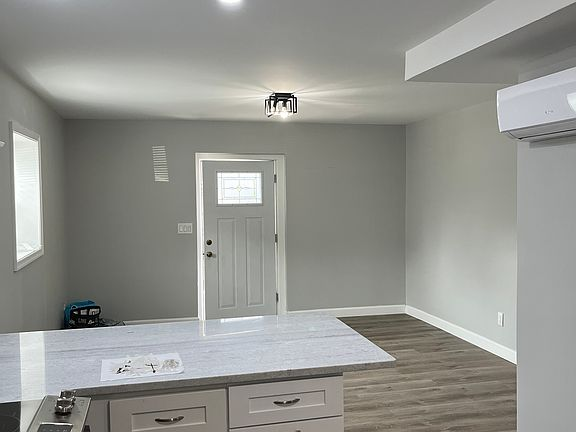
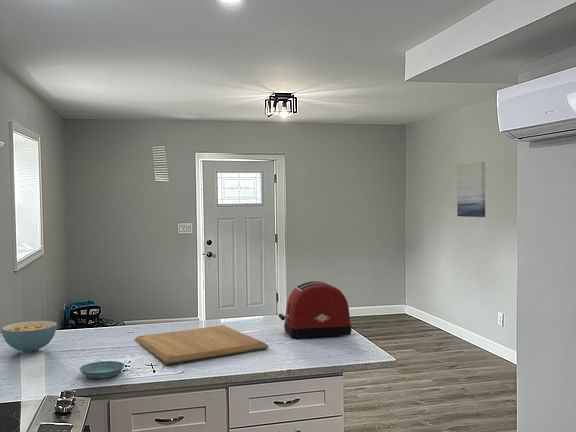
+ cereal bowl (30, 338)
+ saucer (102, 370)
+ toaster (317, 307)
+ chopping board (199, 341)
+ wall art (470, 190)
